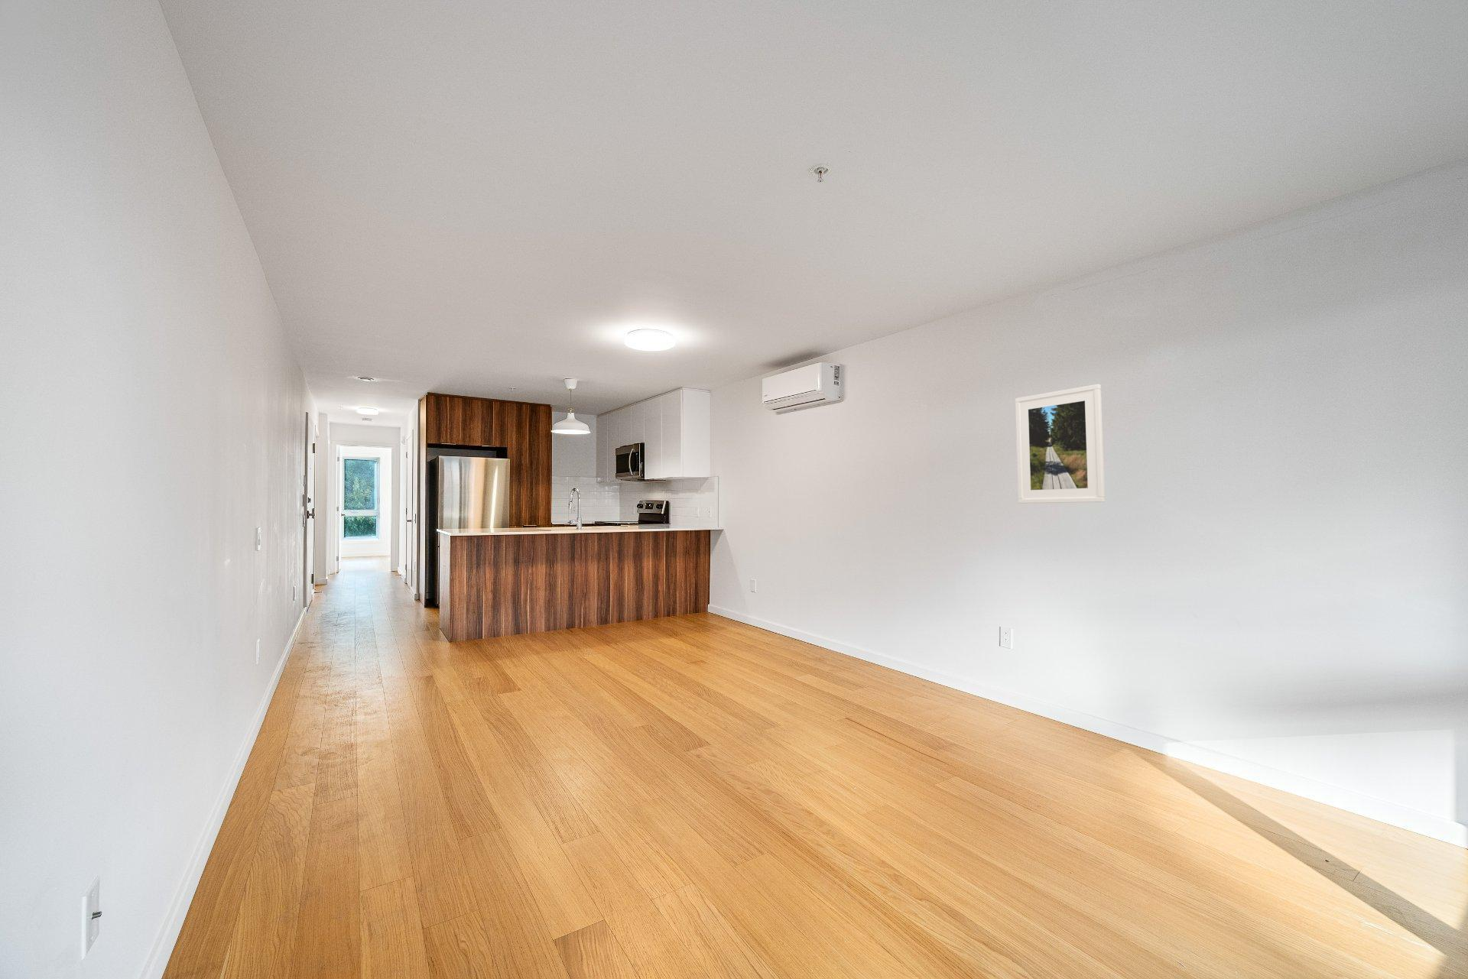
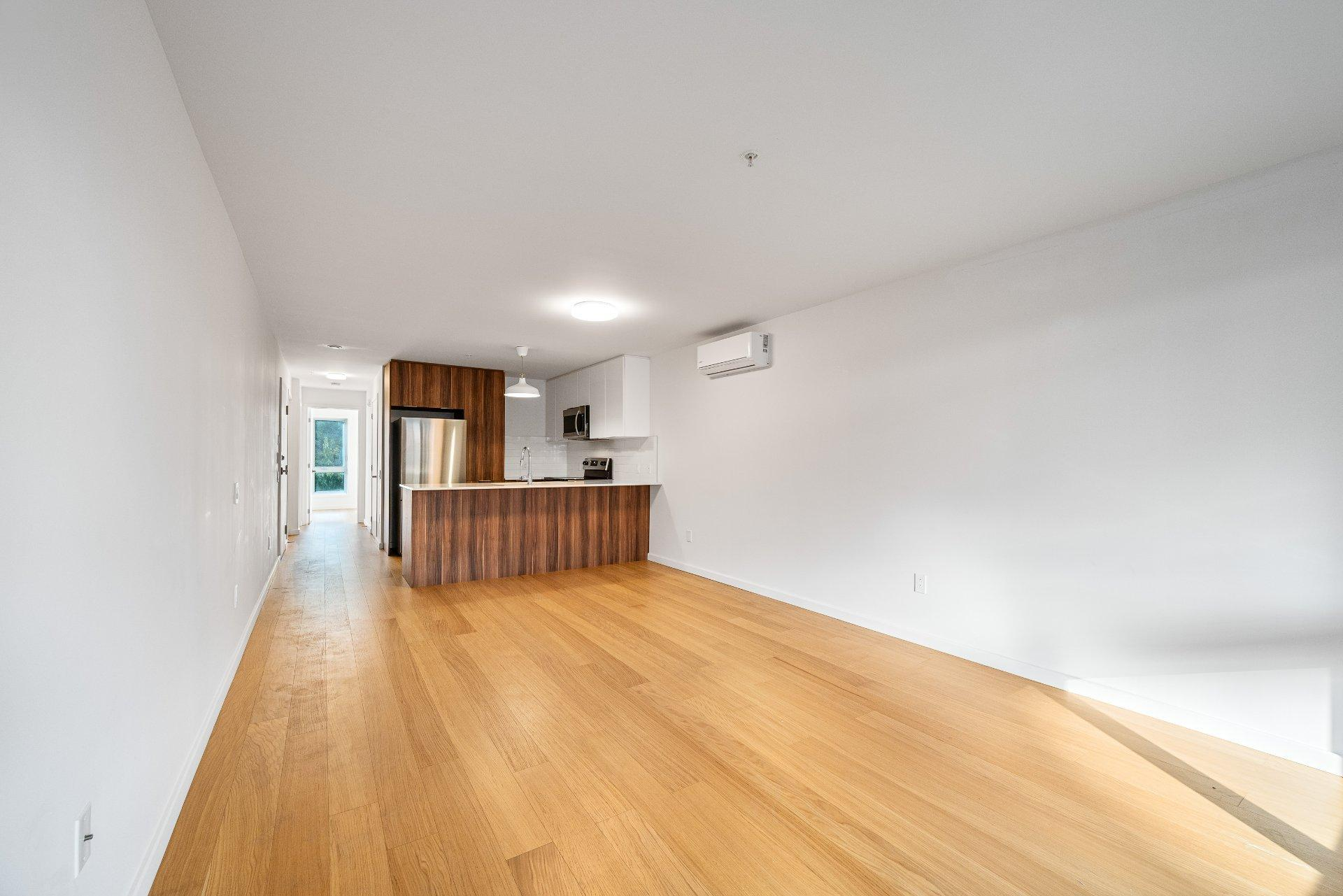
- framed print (1057, 447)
